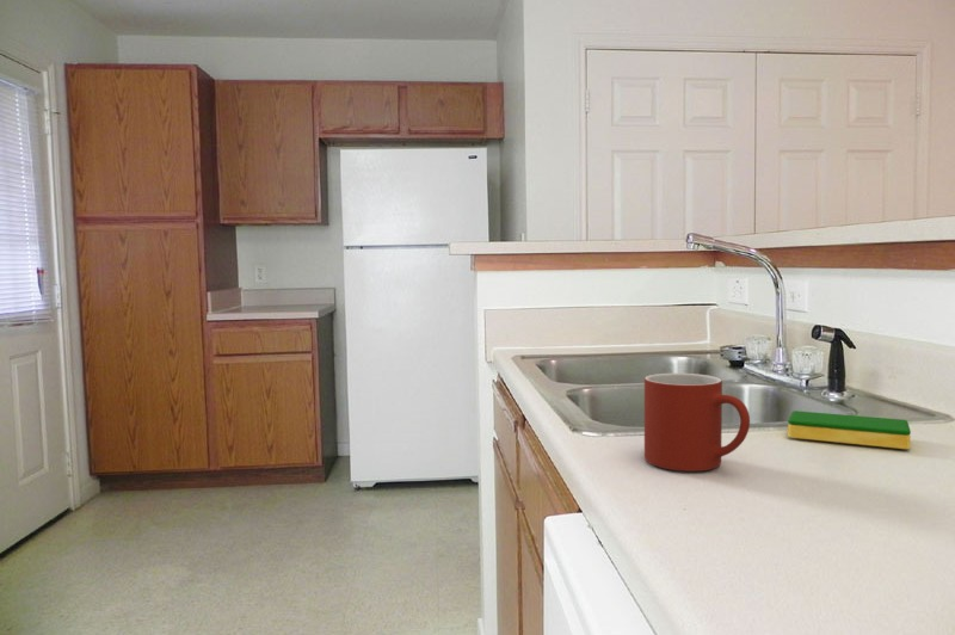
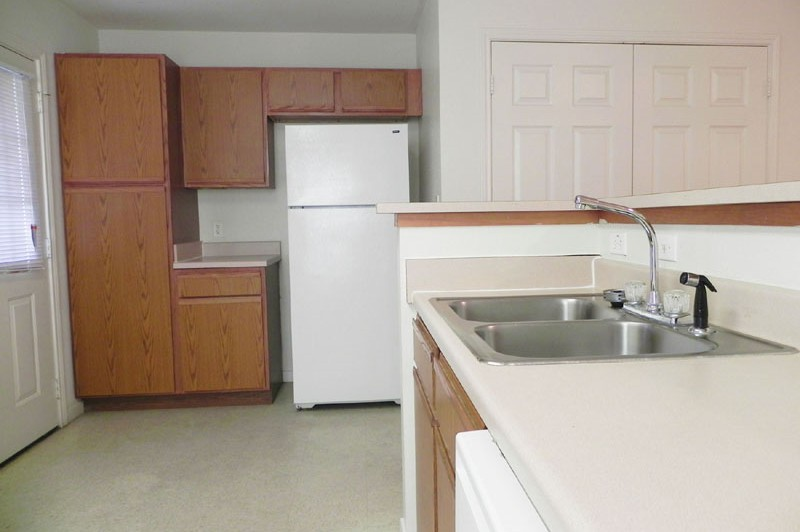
- mug (697, 421)
- dish sponge (846, 429)
